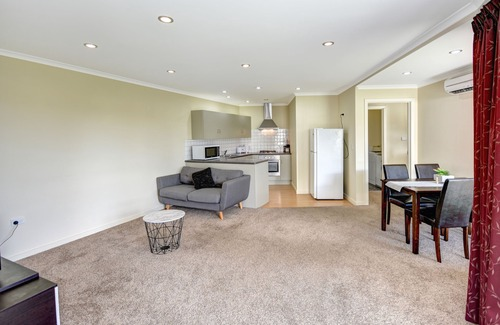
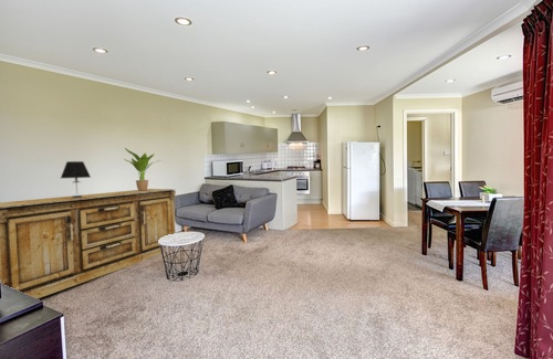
+ potted plant (143, 169)
+ table lamp (75, 179)
+ sideboard (96, 232)
